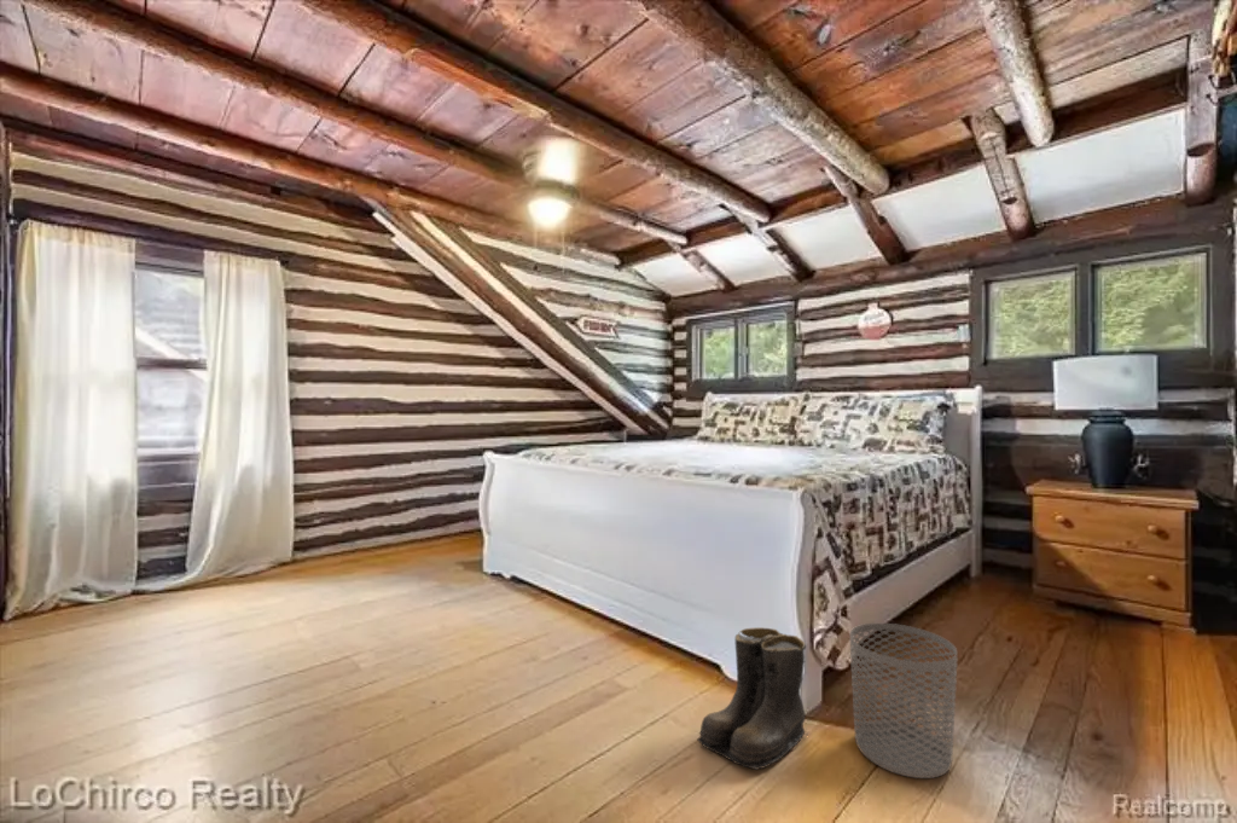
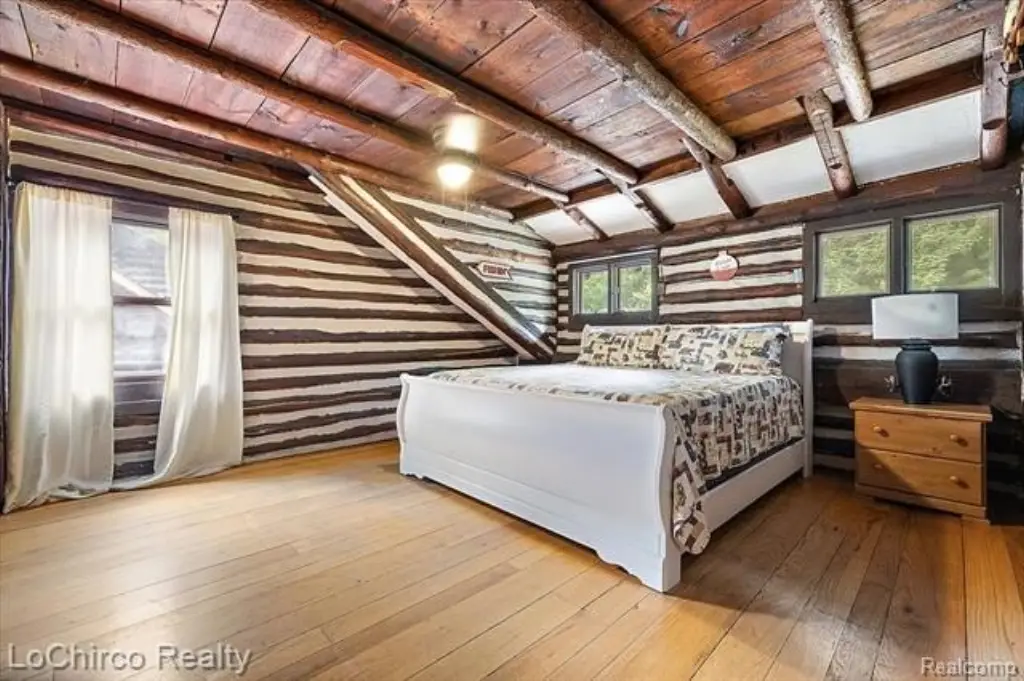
- boots (754, 690)
- waste bin (901, 695)
